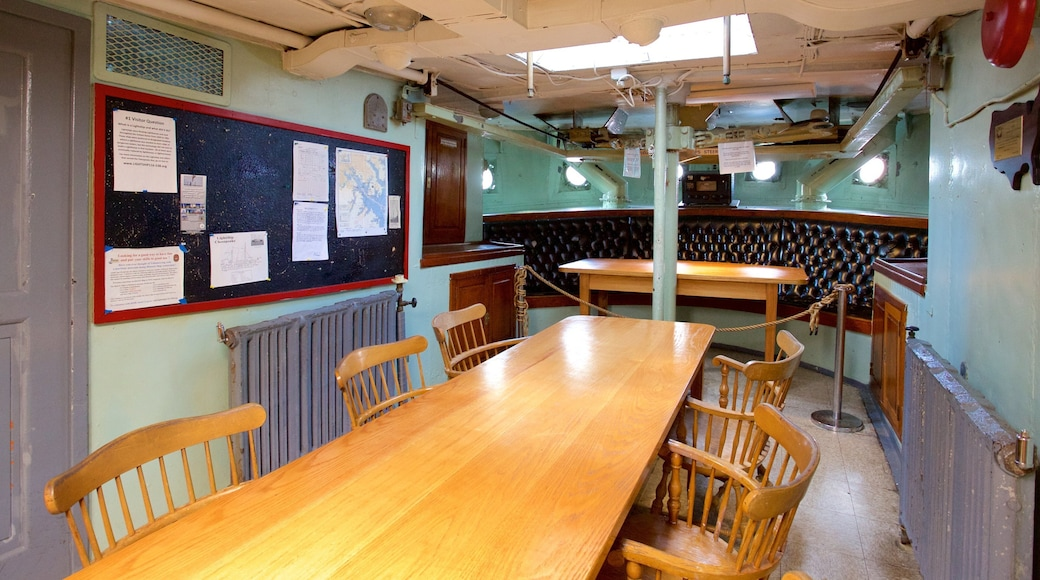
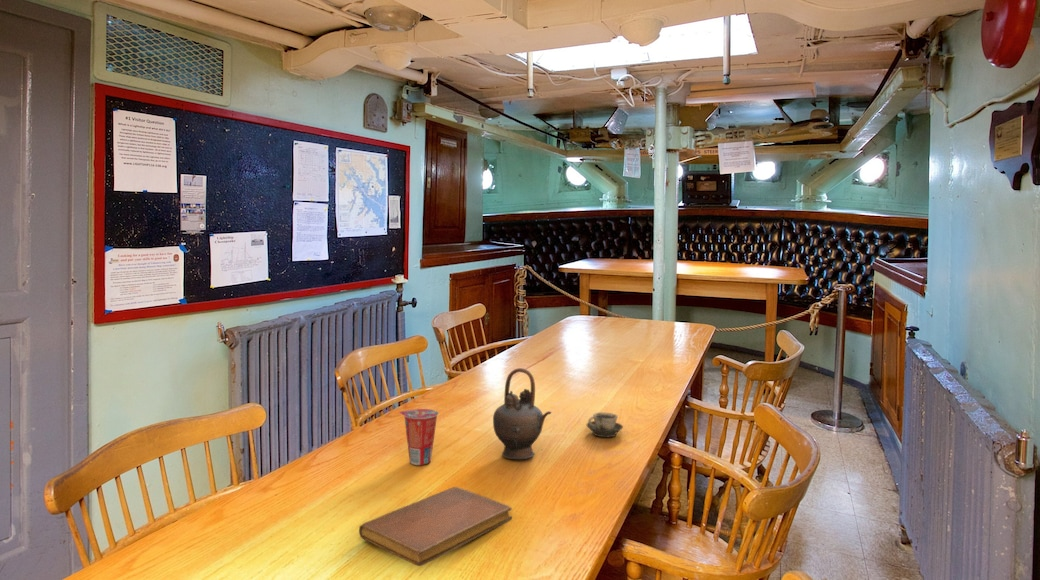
+ cup (418, 437)
+ notebook (438, 521)
+ cup (604, 424)
+ teapot (523, 413)
